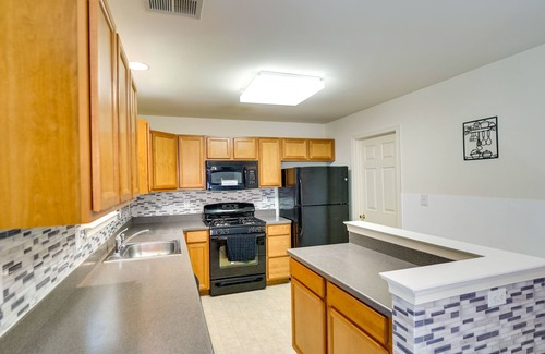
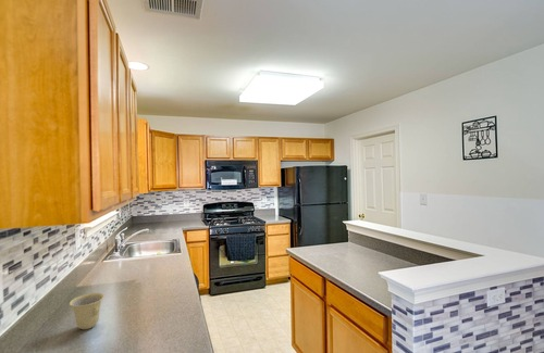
+ cup (87, 312)
